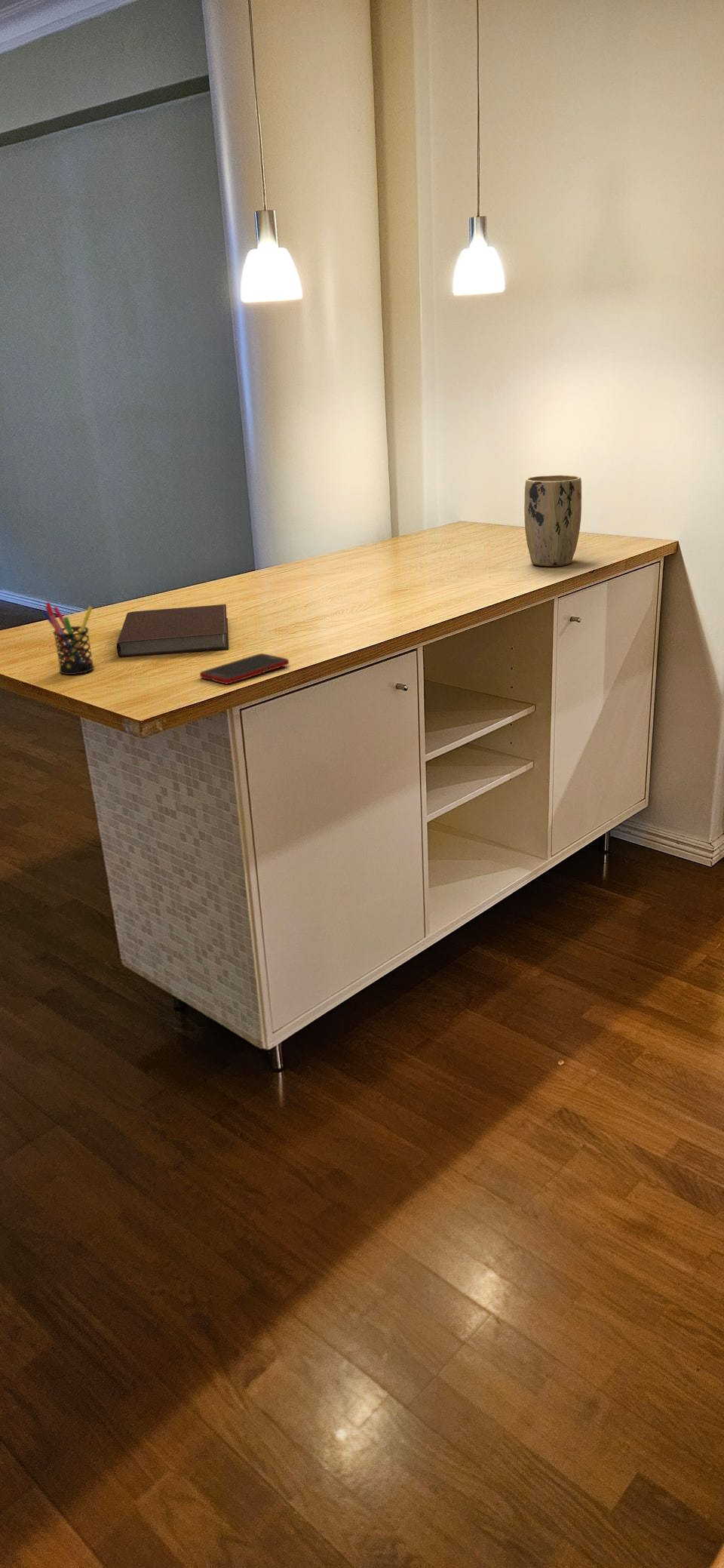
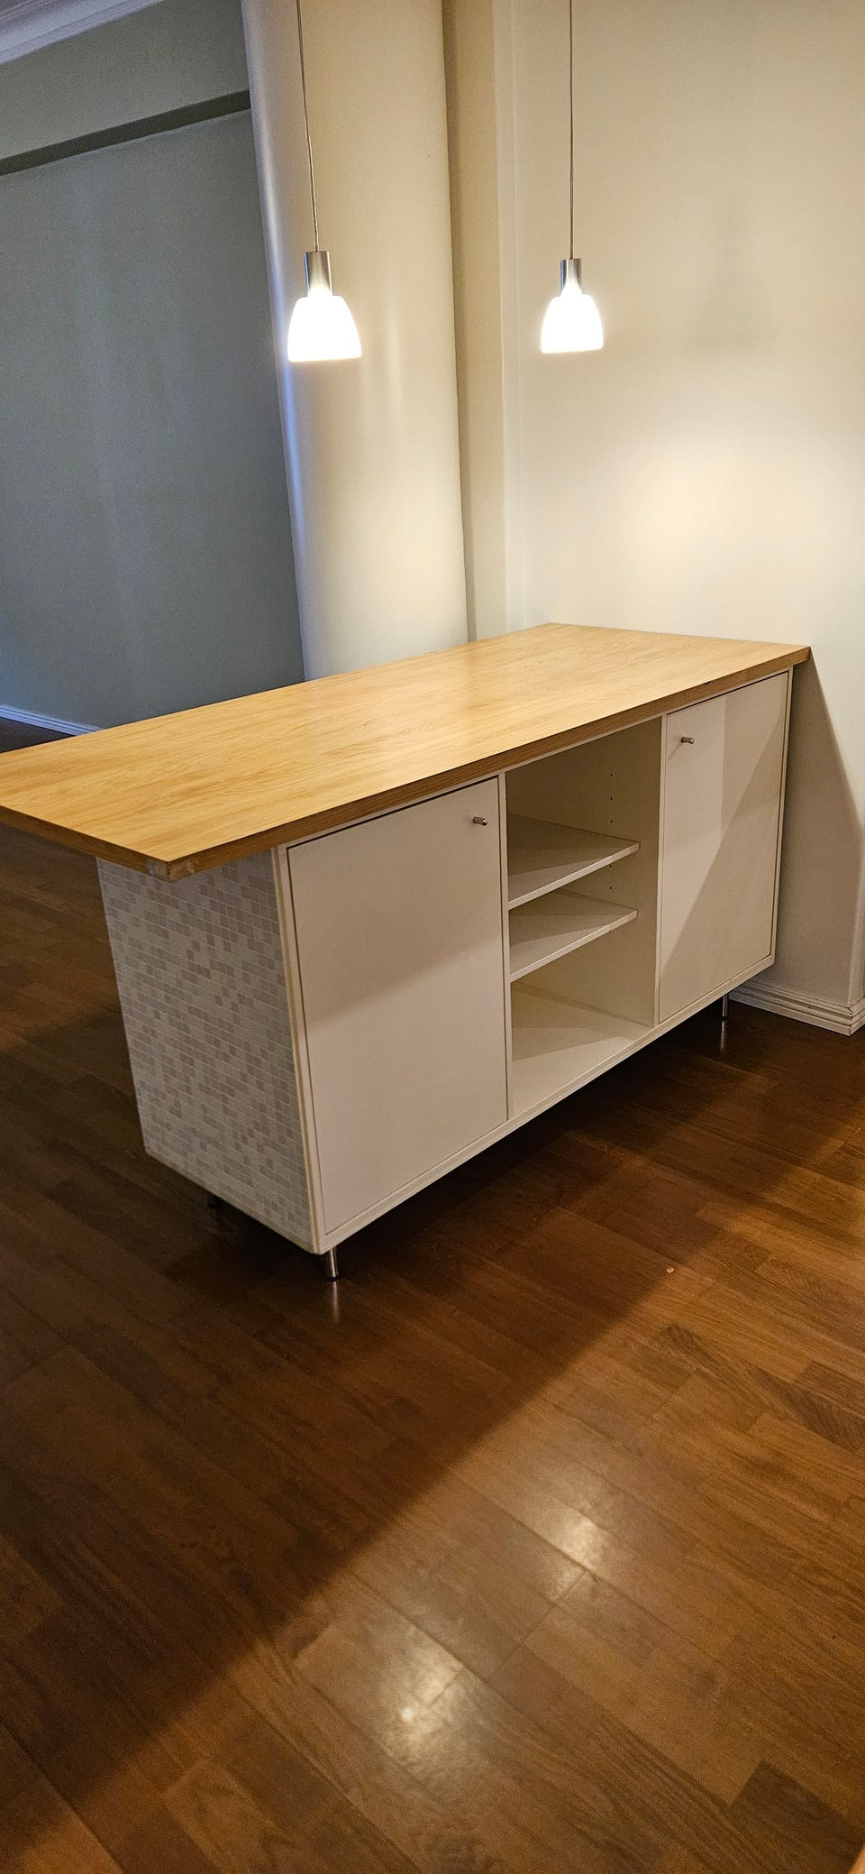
- pen holder (69, 637)
- notebook (175, 629)
- cell phone (244, 668)
- plant pot (552, 521)
